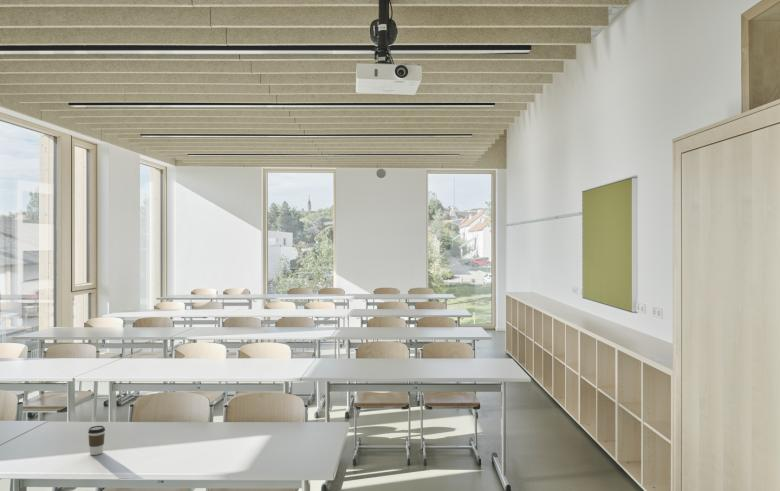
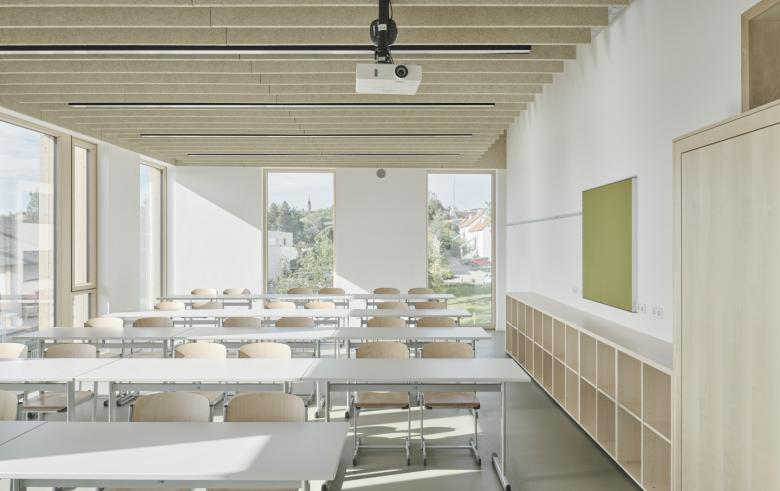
- coffee cup (96, 440)
